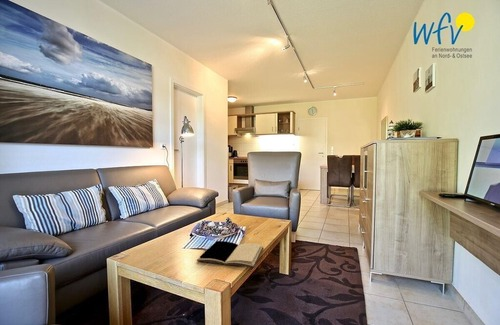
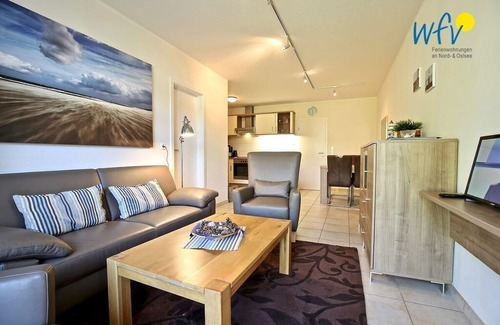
- book (232, 252)
